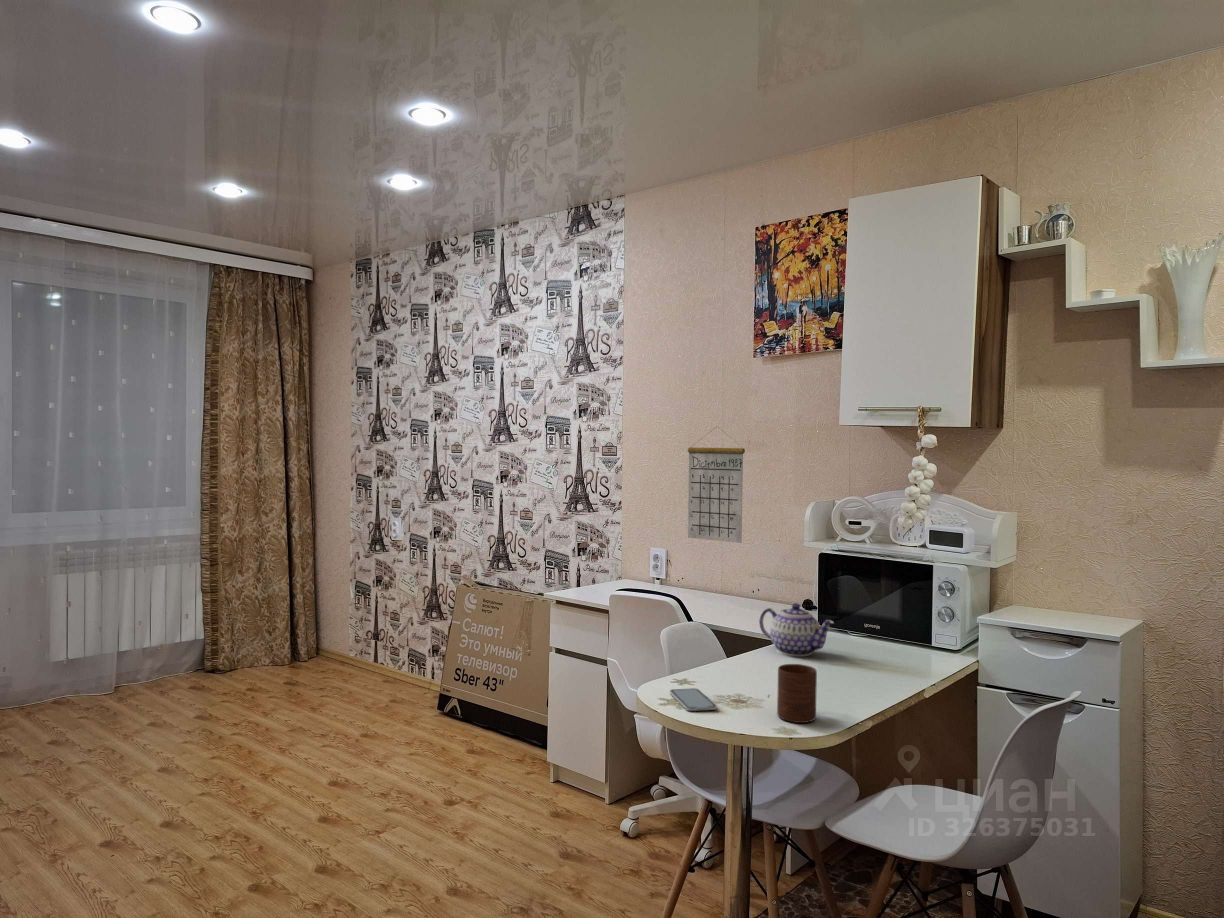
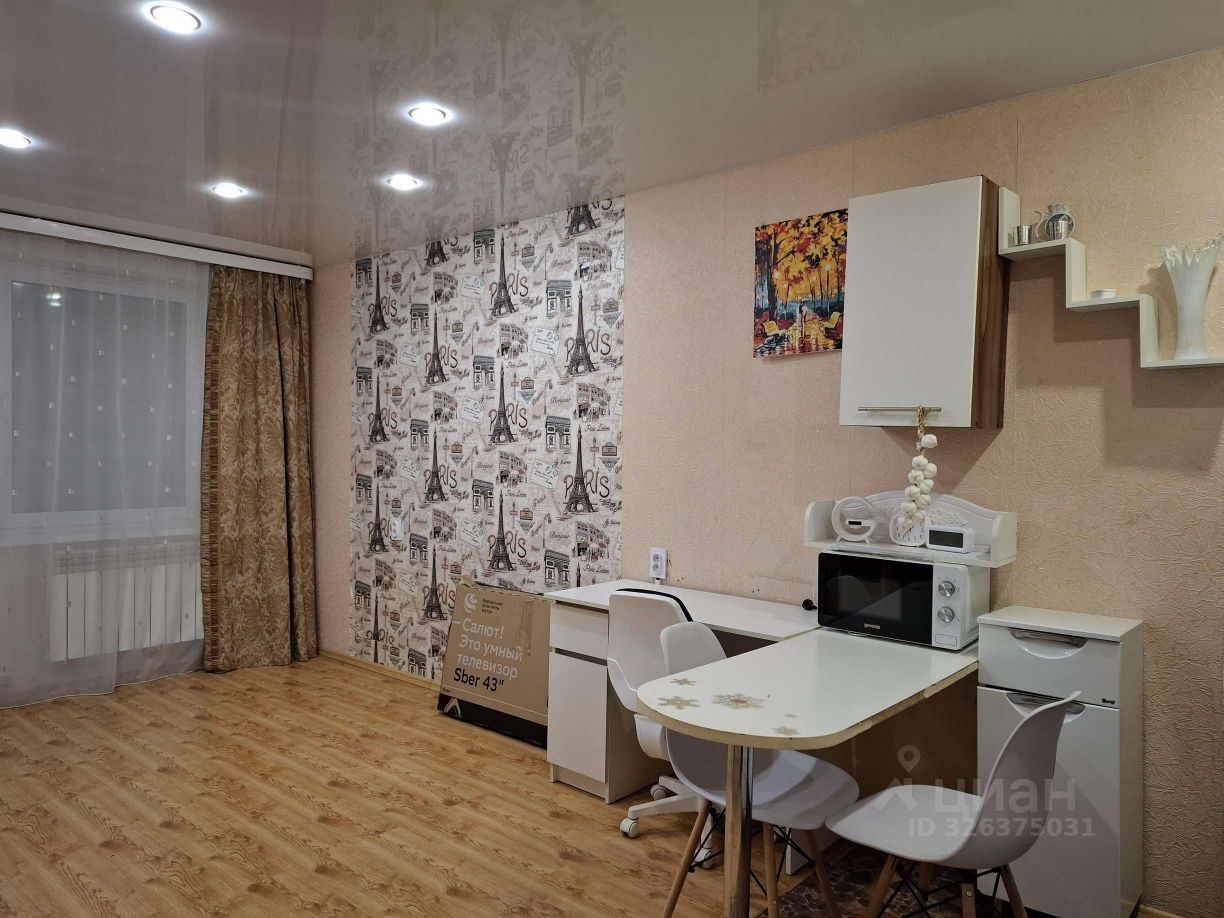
- cup (795, 691)
- teapot (795, 627)
- calendar (715, 483)
- smartphone (692, 699)
